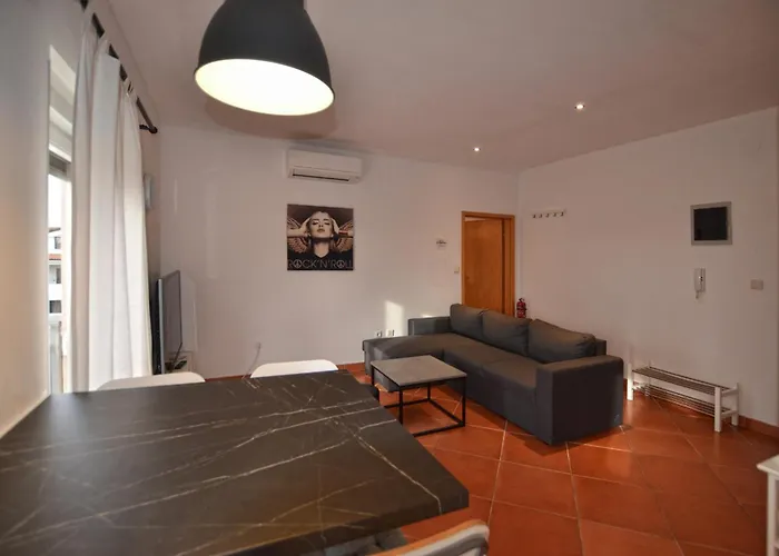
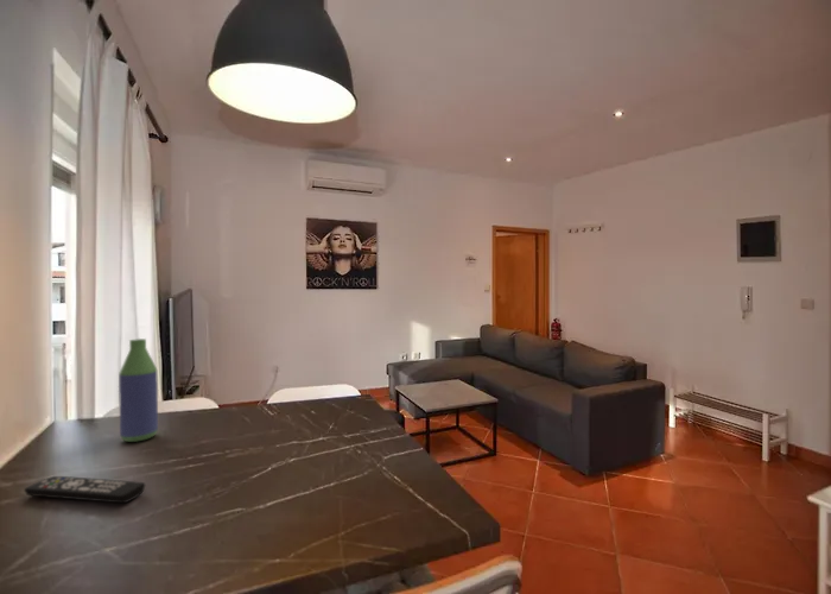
+ remote control (85, 489)
+ bottle (138, 388)
